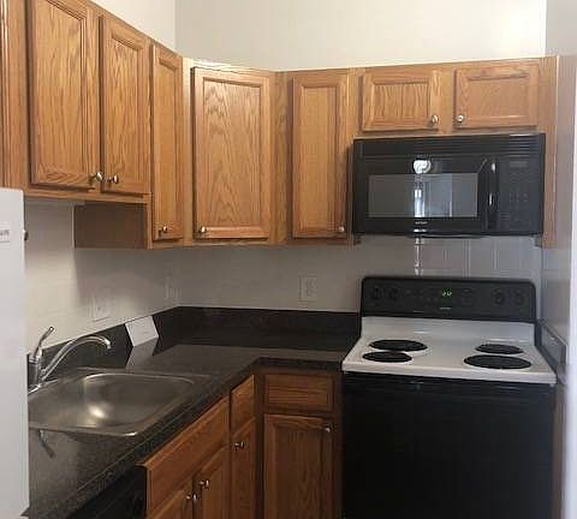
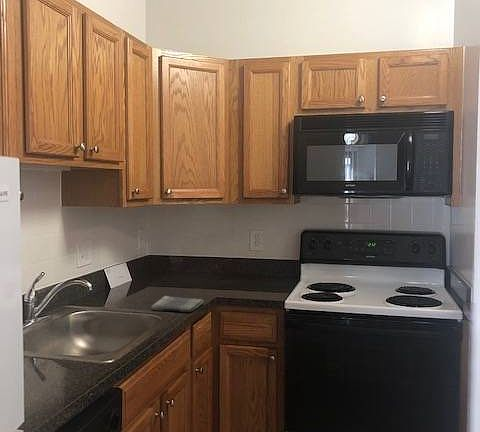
+ dish towel (178, 303)
